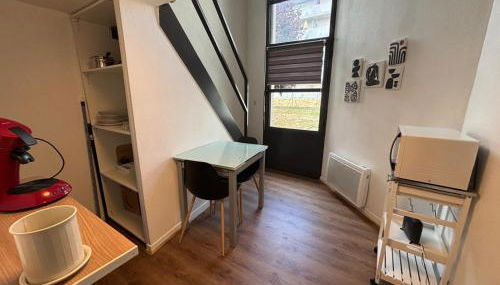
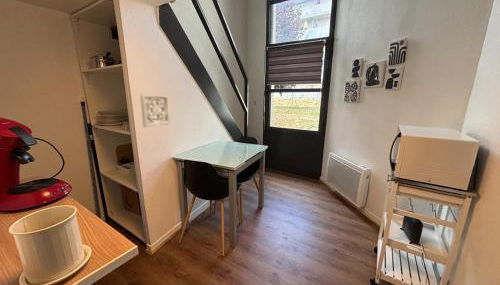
+ wall ornament (156, 110)
